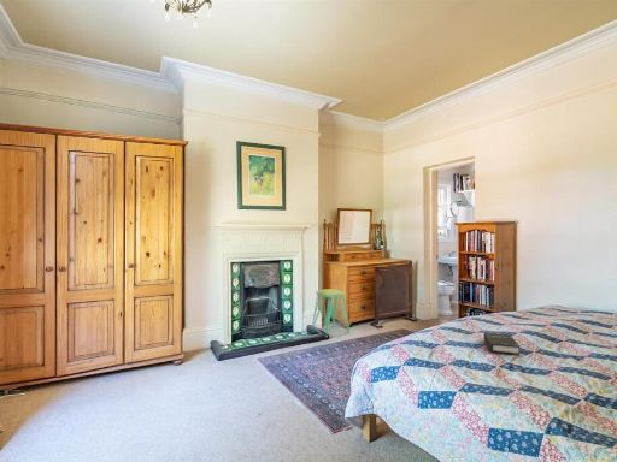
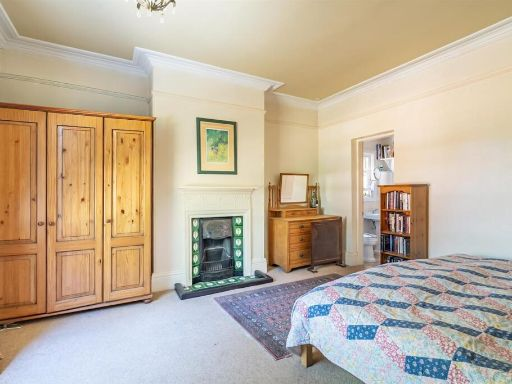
- stool (330, 310)
- hardback book (500, 343)
